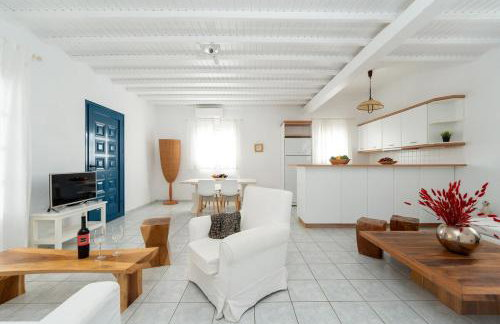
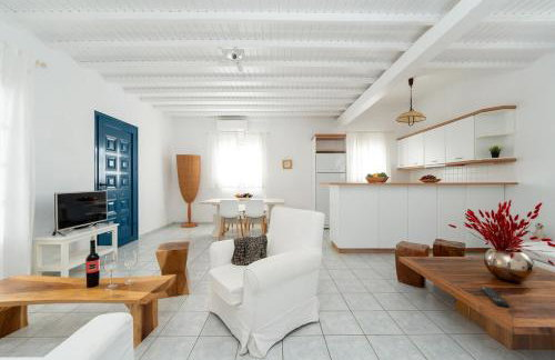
+ remote control (493, 296)
